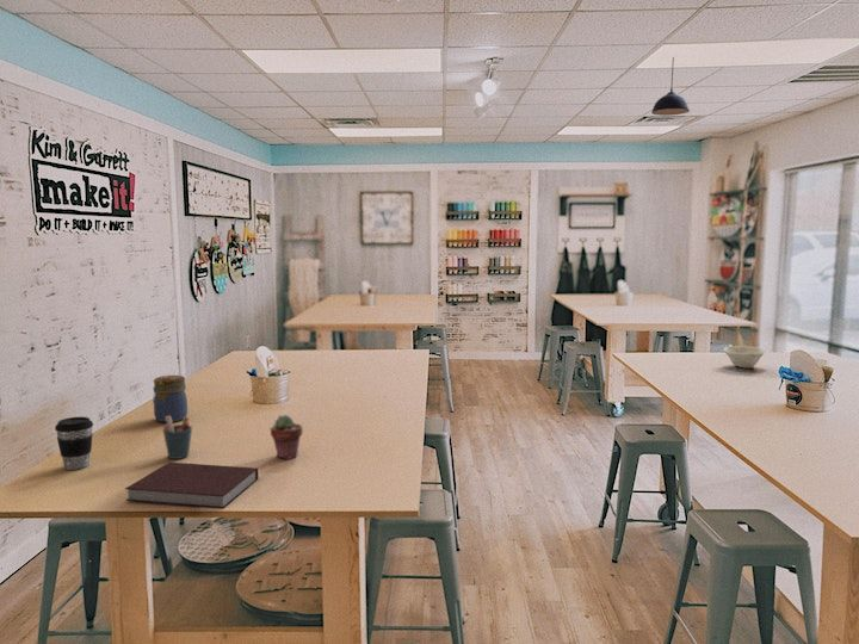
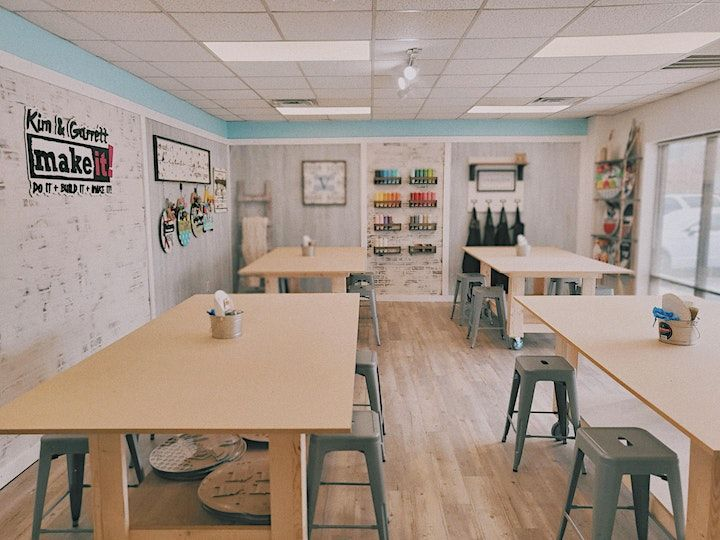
- coffee cup (75, 442)
- jar (168, 397)
- bowl (743, 357)
- notebook (194, 483)
- pen holder (177, 434)
- potted succulent (286, 435)
- pendant light (672, 85)
